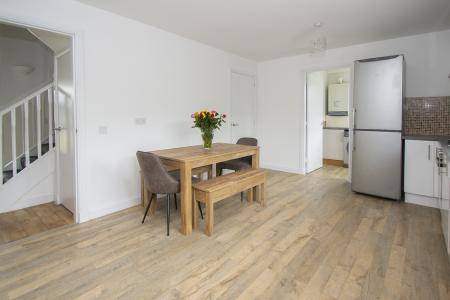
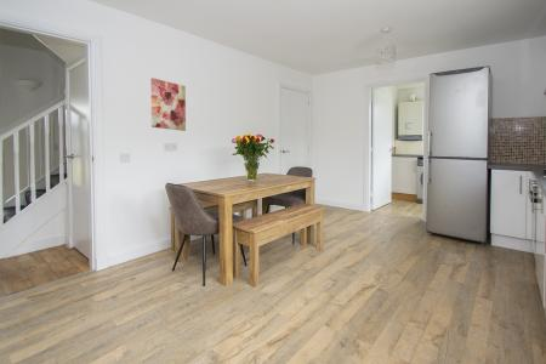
+ wall art (169, 106)
